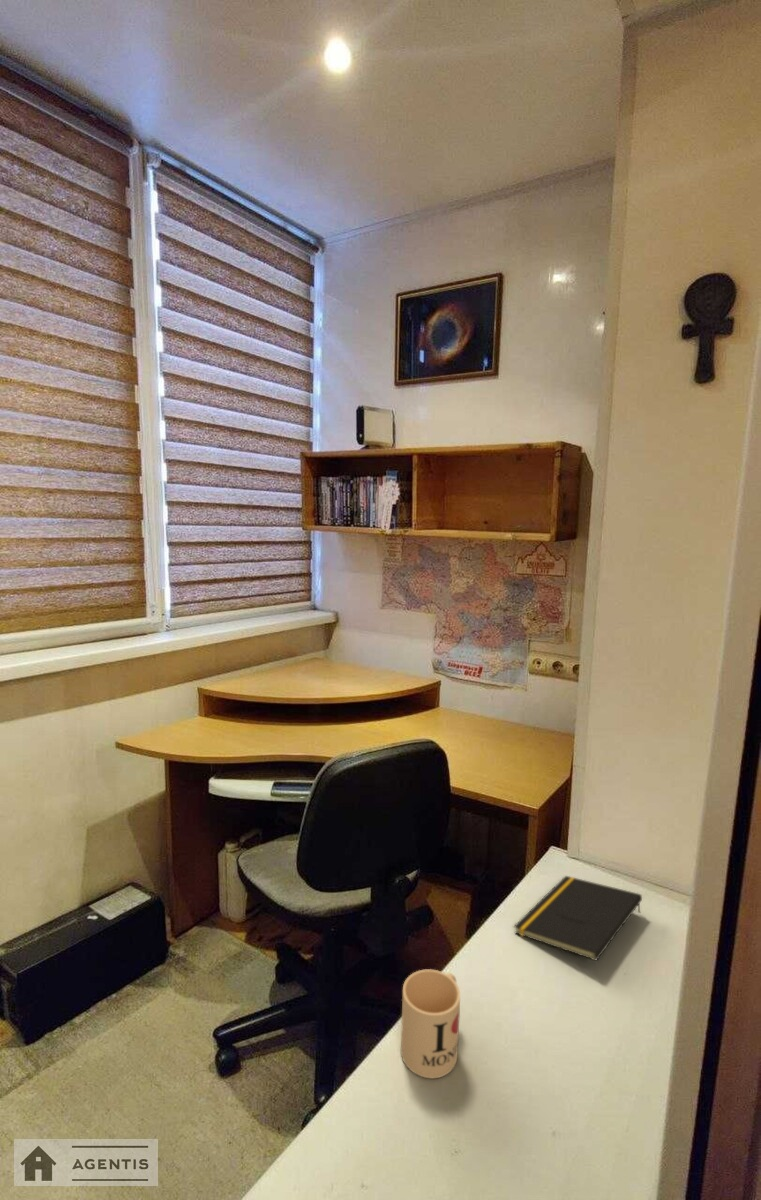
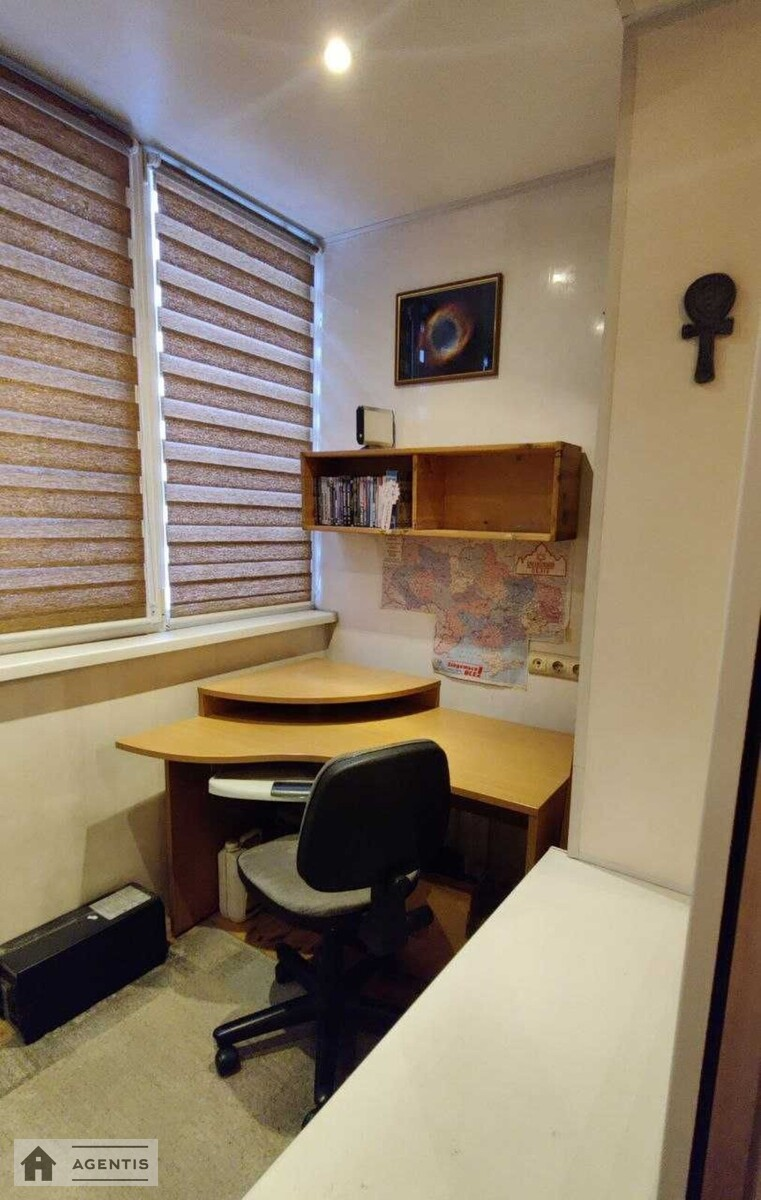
- notepad (579, 913)
- mug (435, 1013)
